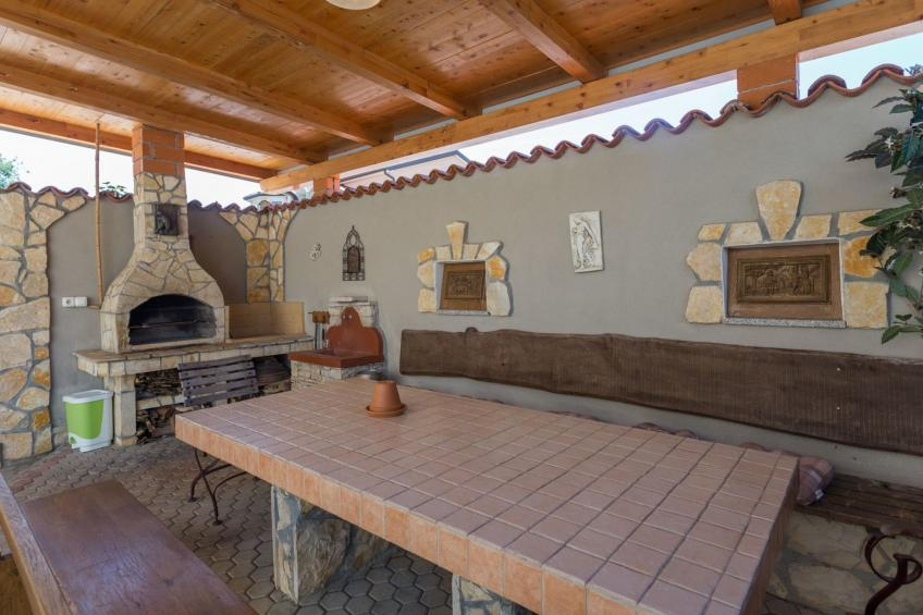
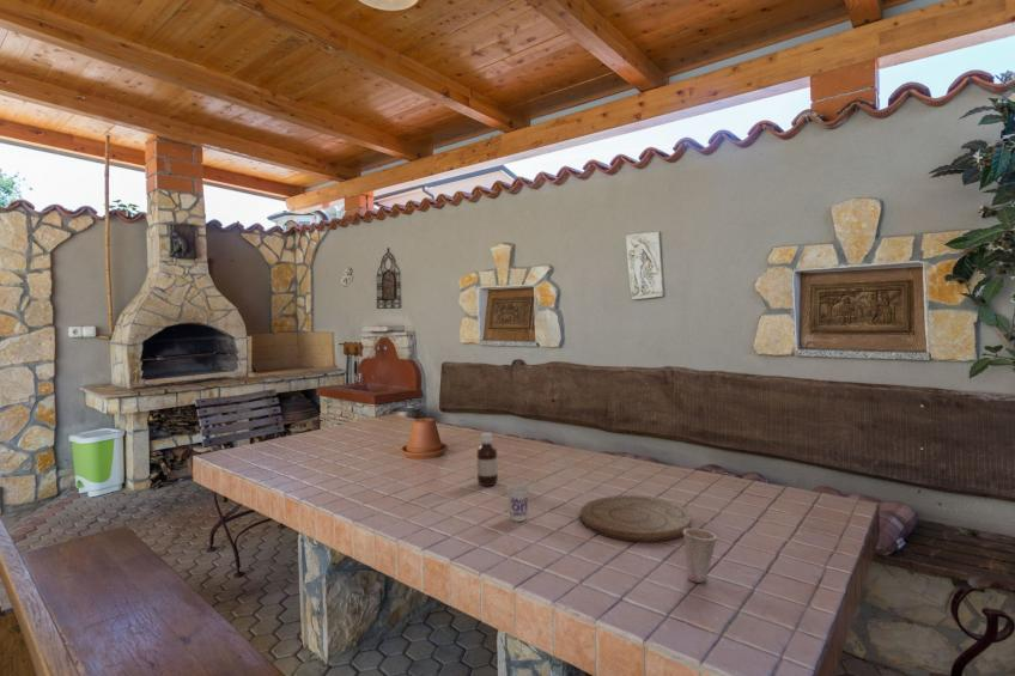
+ cutting board (634, 516)
+ cup (700, 555)
+ bottle (486, 458)
+ cup (518, 503)
